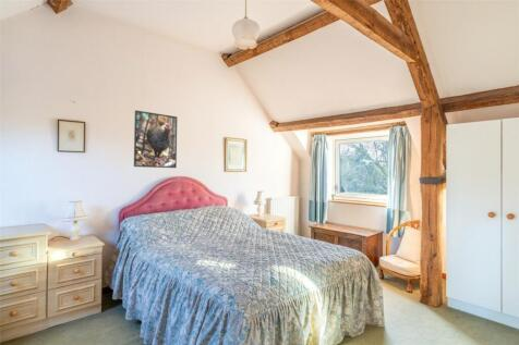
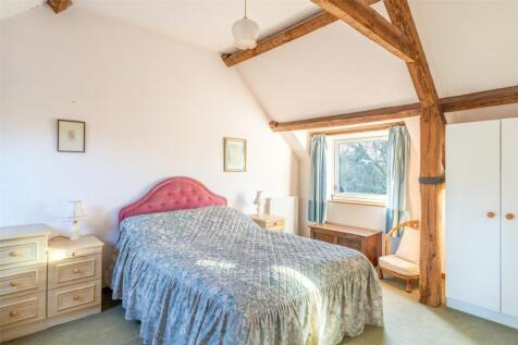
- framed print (156, 140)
